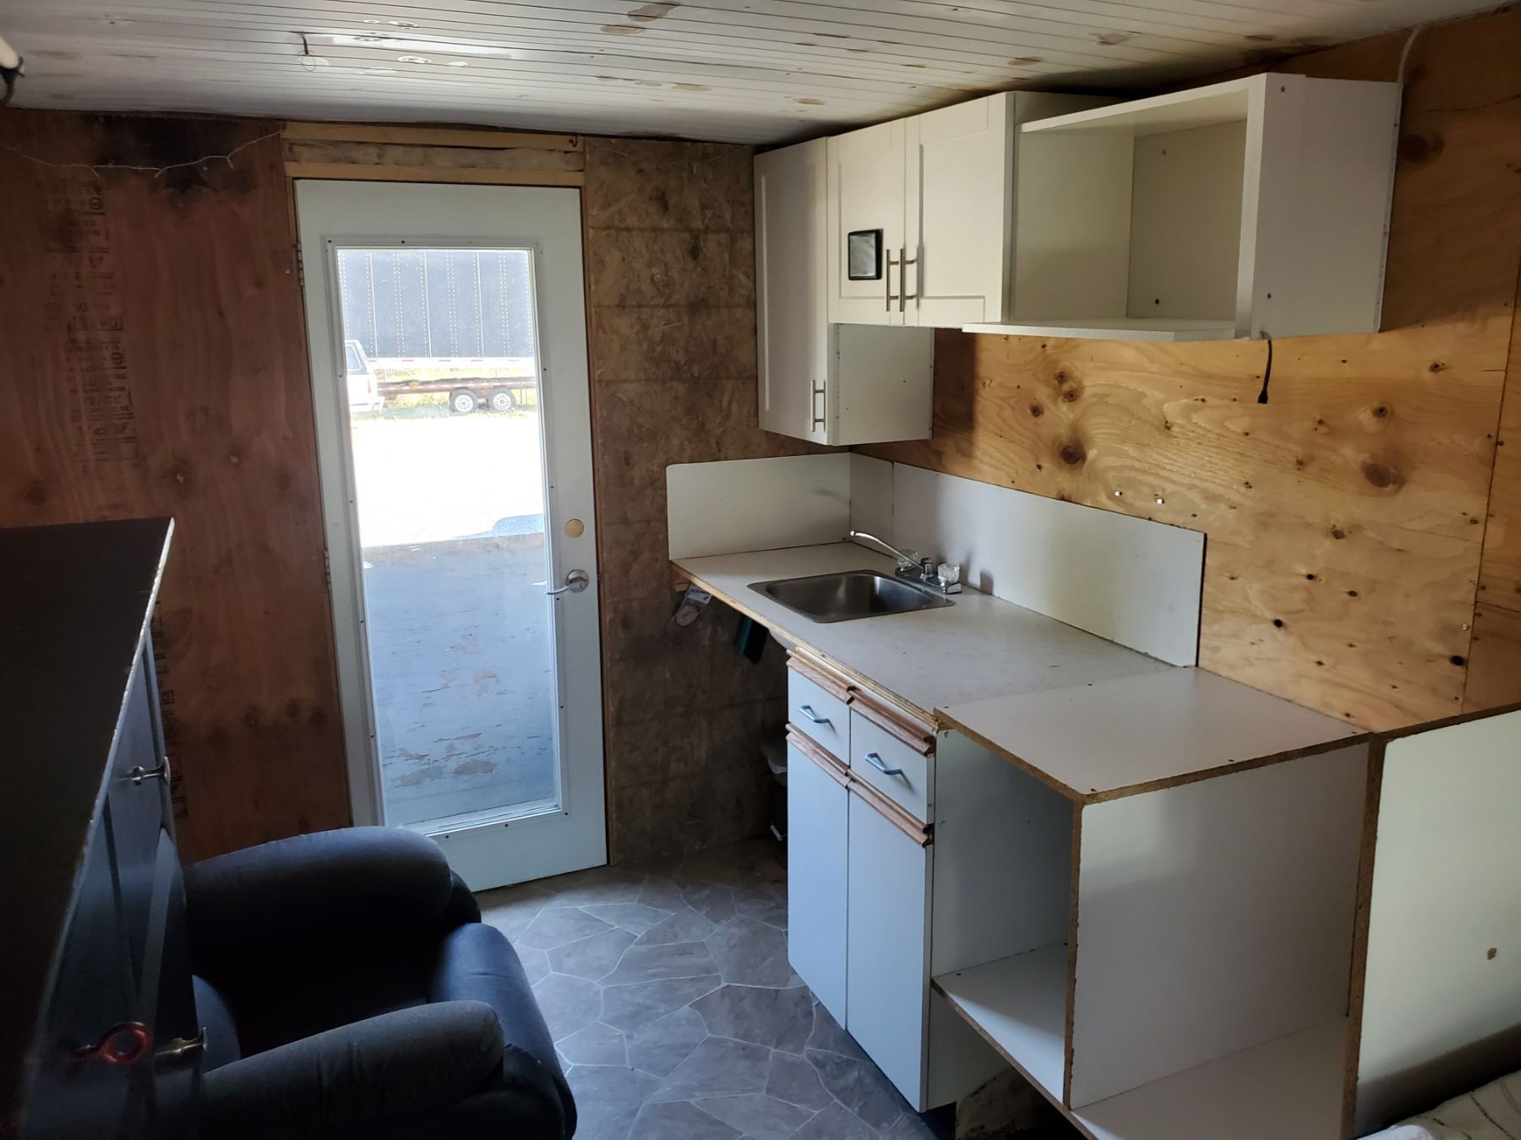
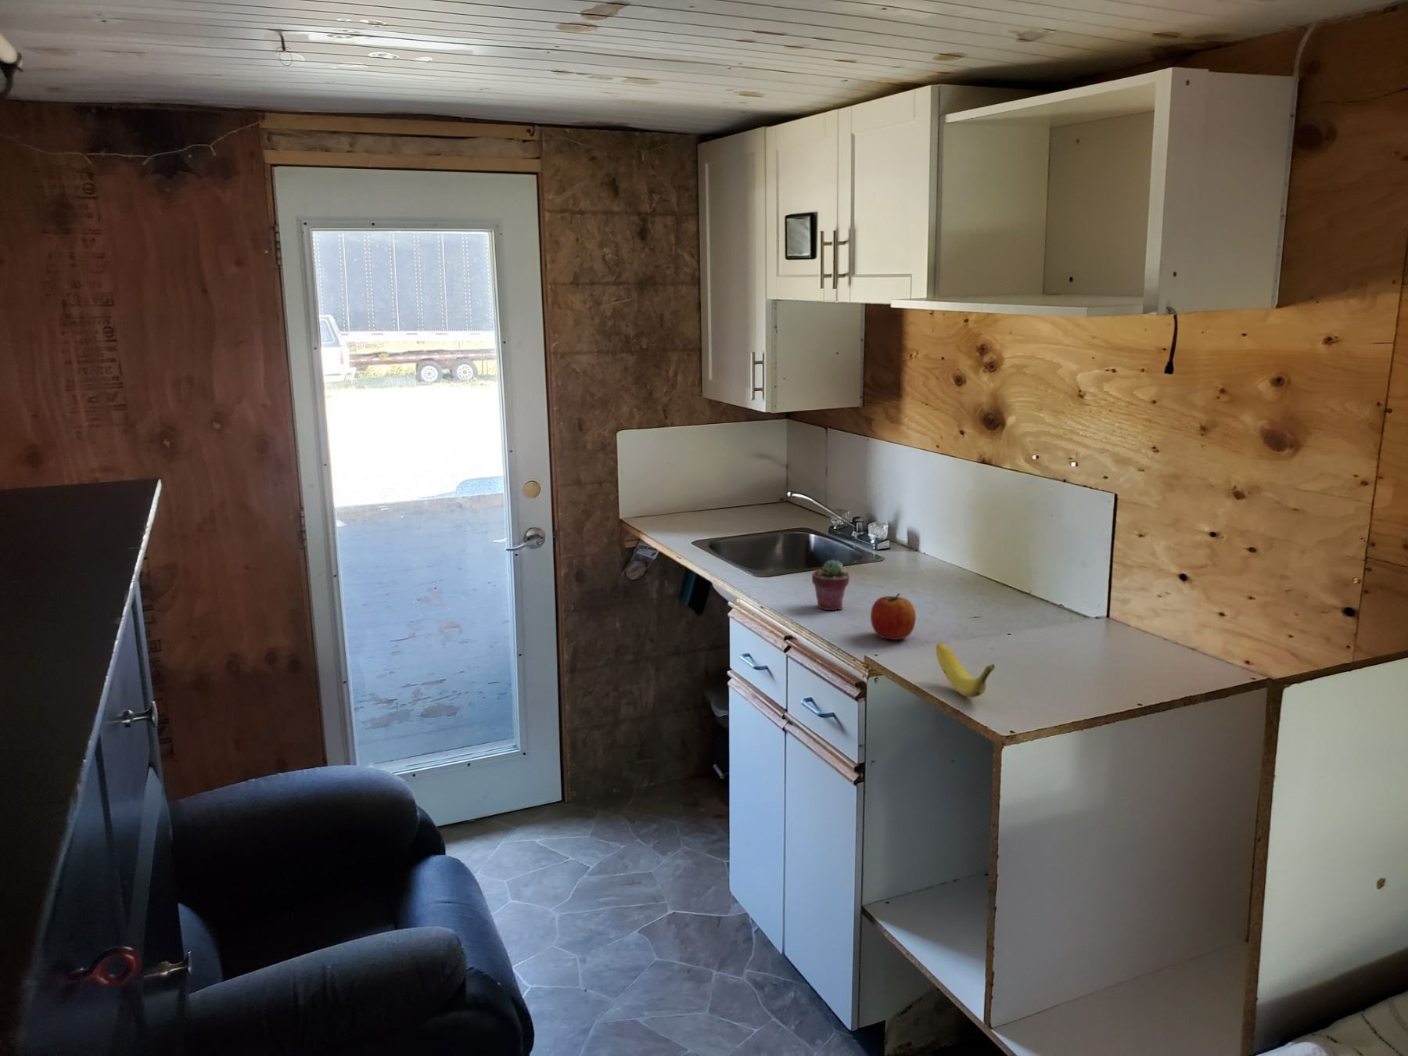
+ apple (892, 615)
+ potted succulent (830, 582)
+ banana (962, 670)
